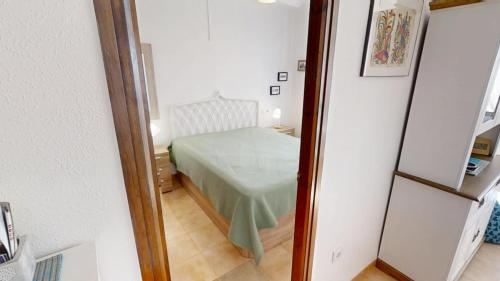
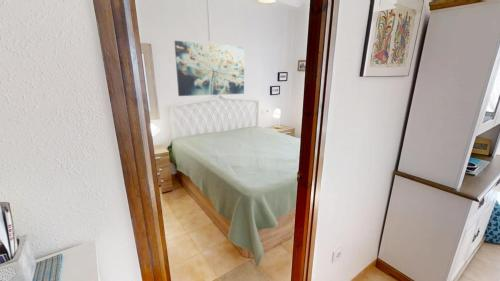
+ wall art (213, 70)
